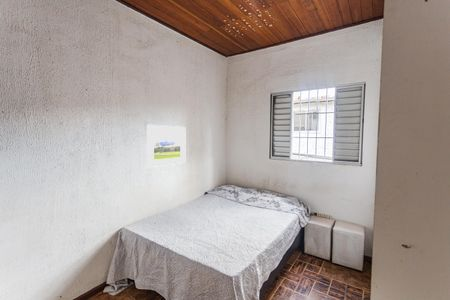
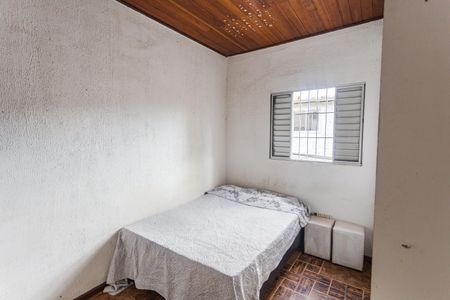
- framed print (167, 145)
